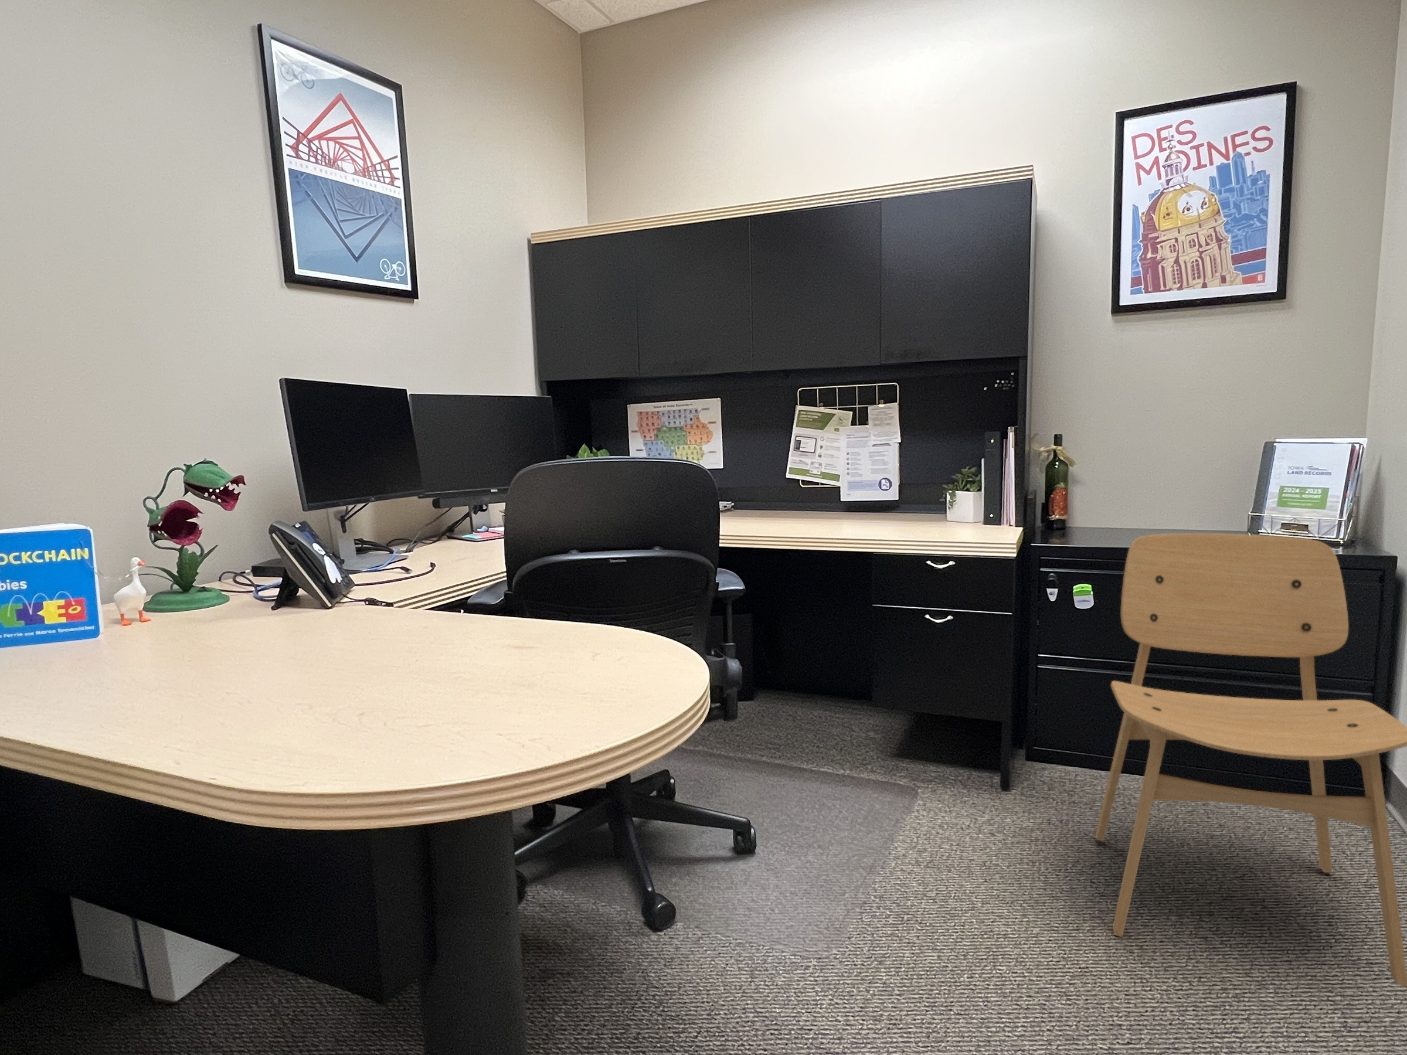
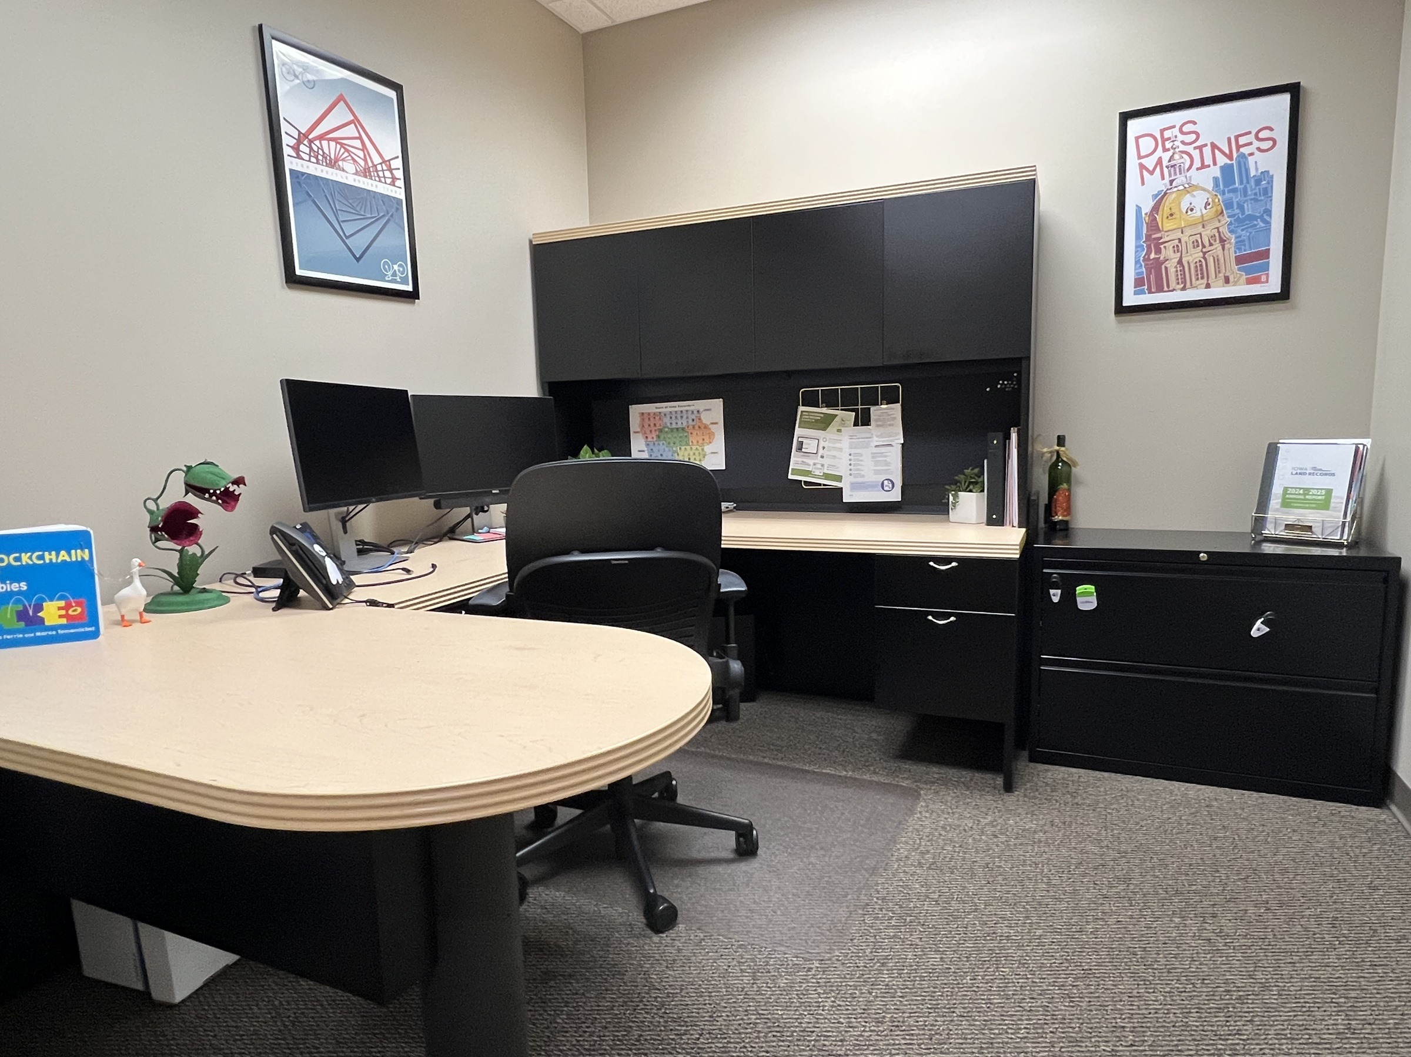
- chair (1239, 731)
